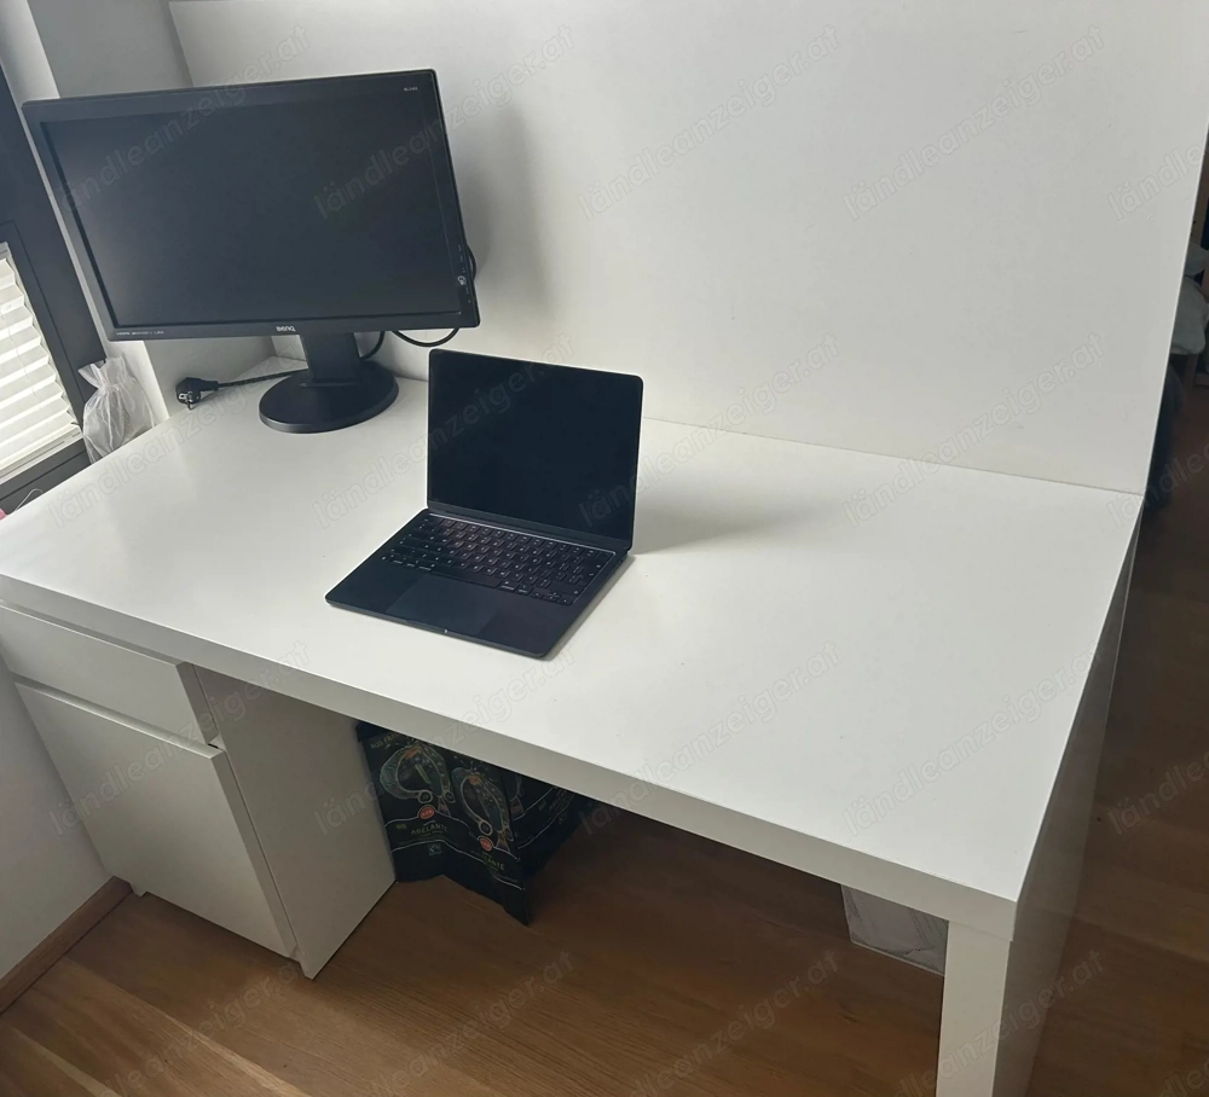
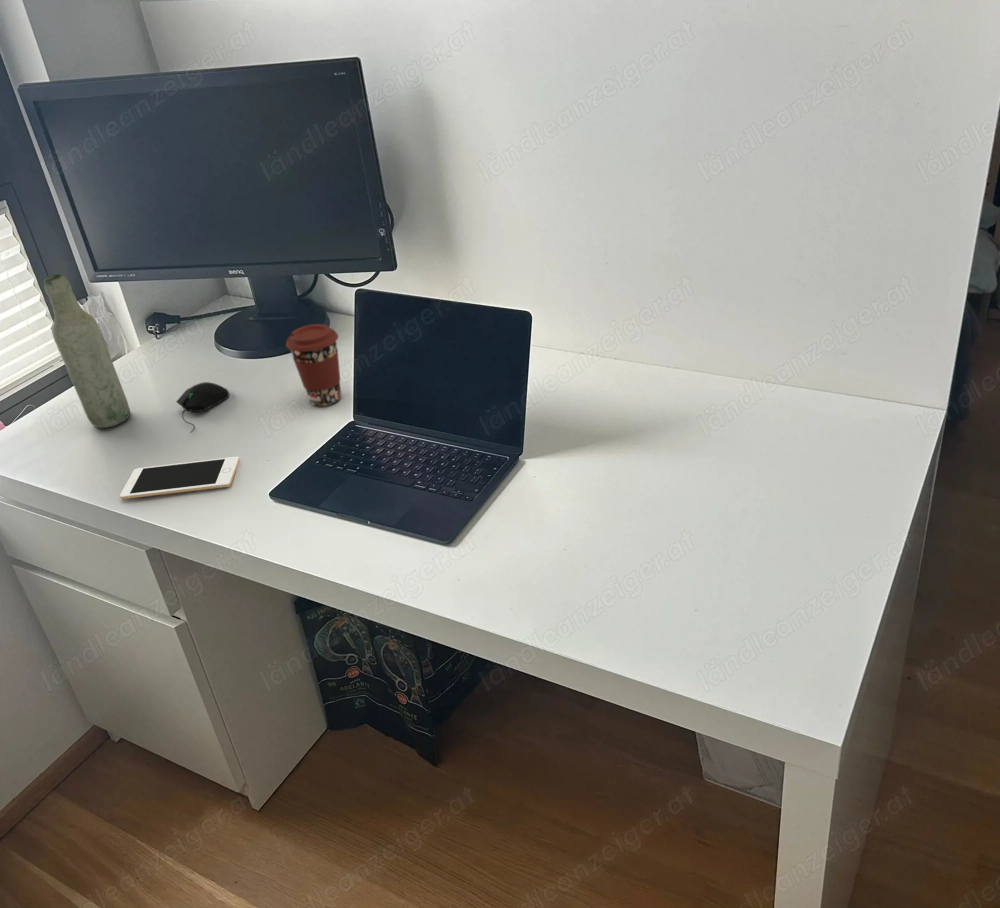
+ coffee cup (318, 366)
+ bottle (84, 351)
+ cell phone (181, 477)
+ computer mouse (198, 401)
